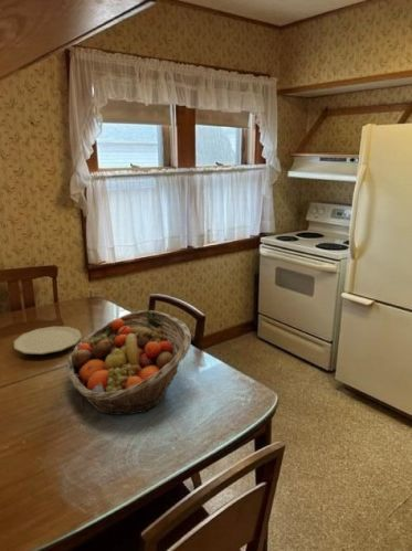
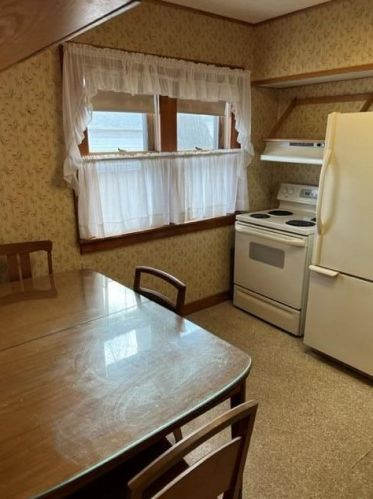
- fruit basket (129, 358)
- plate (49, 341)
